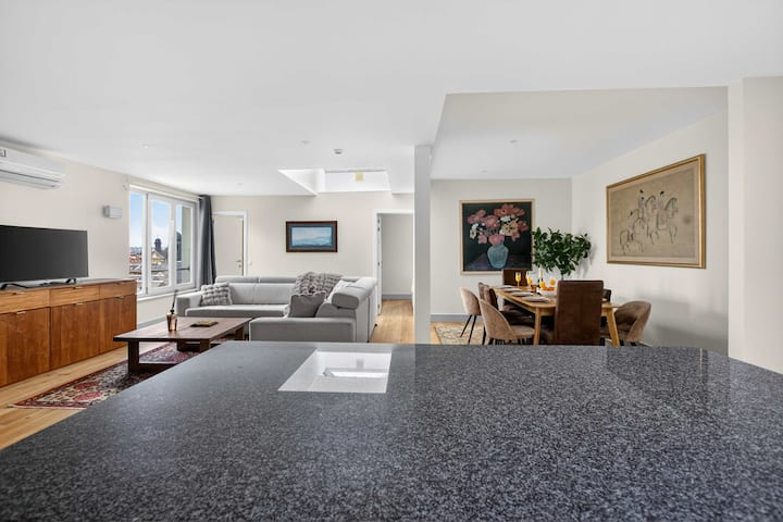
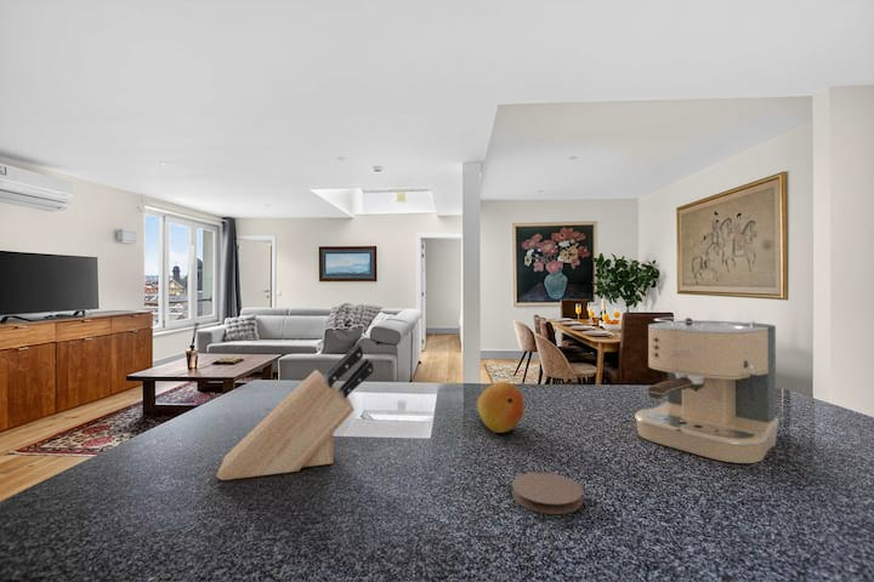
+ fruit (499, 404)
+ coaster (546, 491)
+ knife block (300, 403)
+ coffee maker (700, 378)
